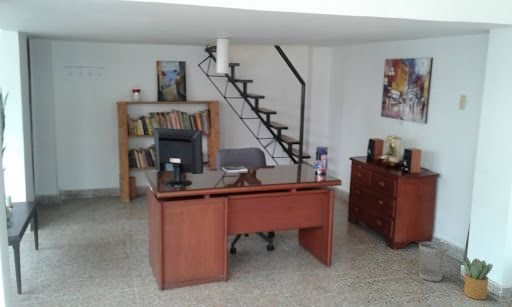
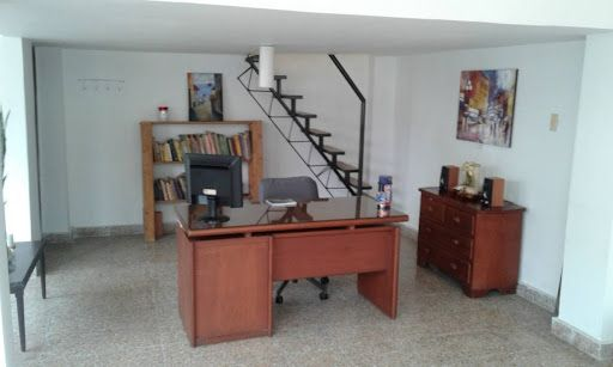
- potted plant (475, 277)
- wastebasket (431, 261)
